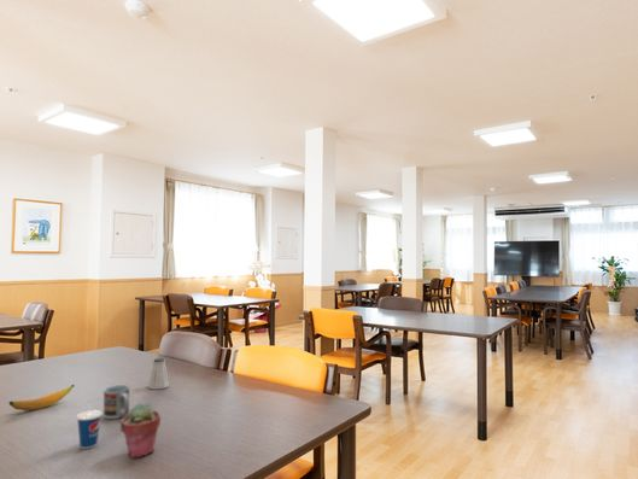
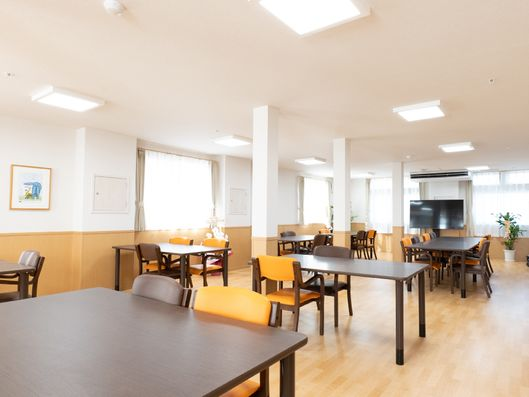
- potted succulent (140, 427)
- banana (42, 398)
- cup (118, 402)
- saltshaker (158, 372)
- cup (89, 420)
